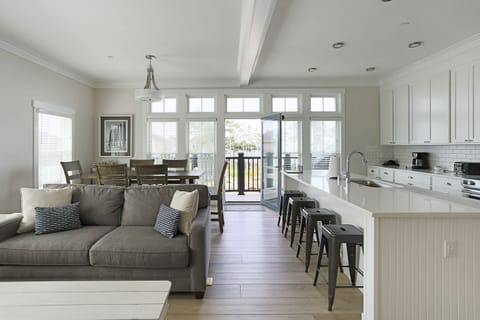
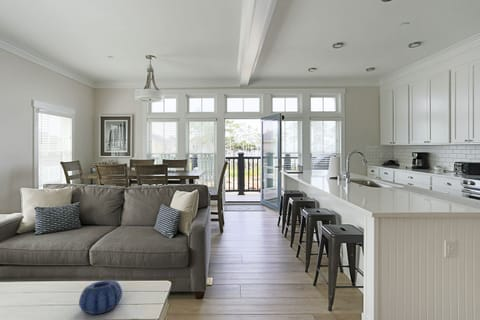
+ decorative bowl (101, 295)
